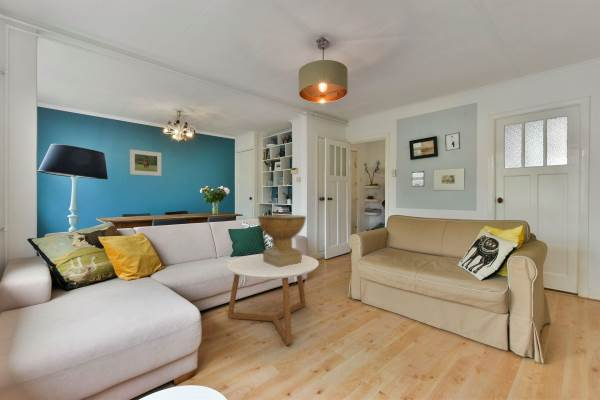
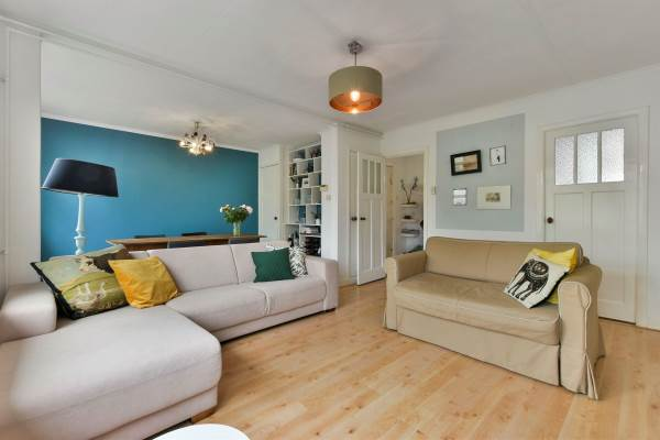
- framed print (146, 163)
- coffee table (283, 291)
- decorative bowl (282, 238)
